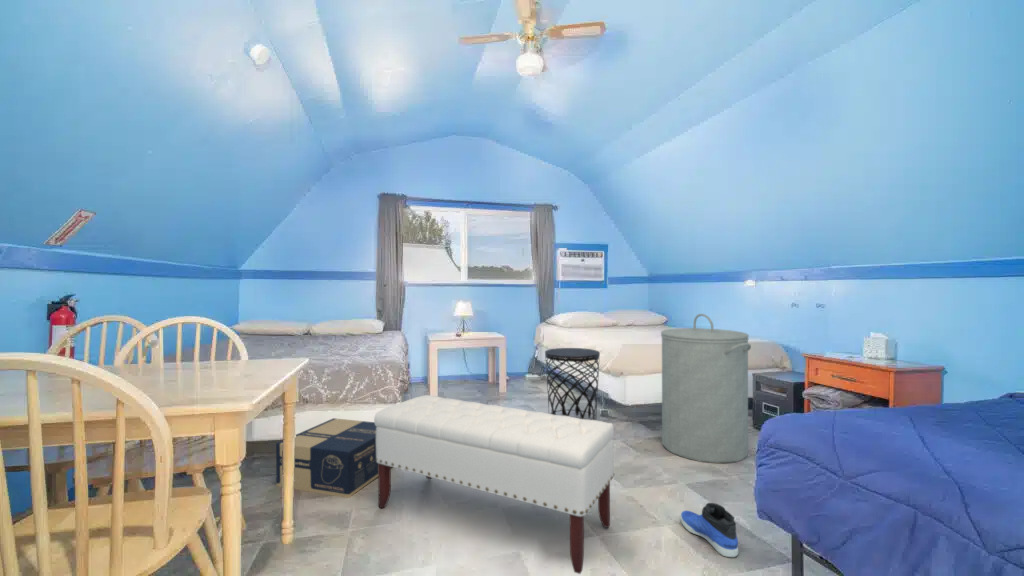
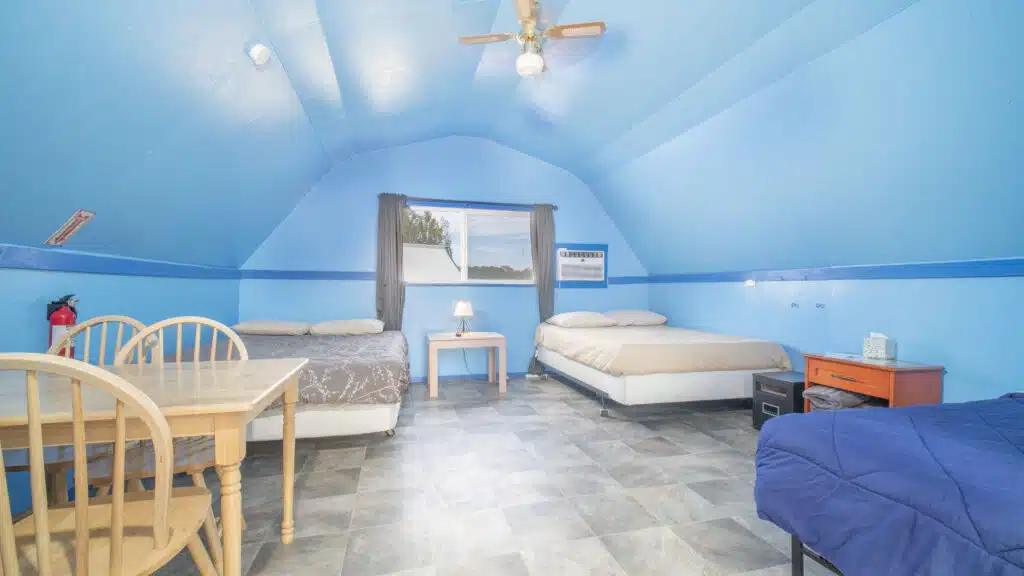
- bench (489, 465)
- laundry hamper (703, 381)
- side table (572, 387)
- cardboard box (340, 453)
- sneaker (707, 518)
